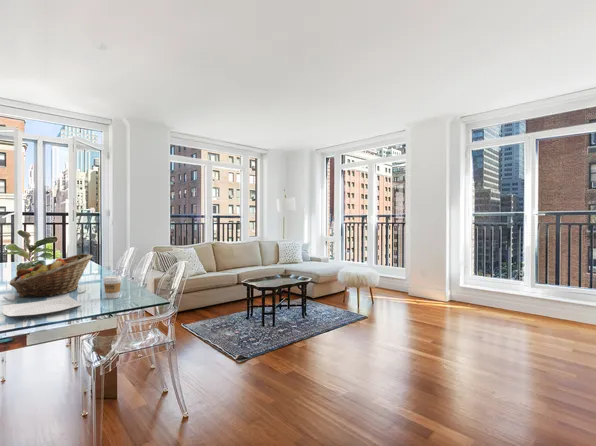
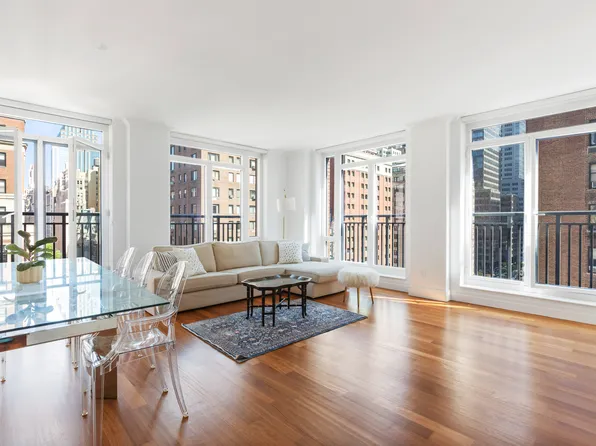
- plate (42, 308)
- fruit basket (53, 273)
- coffee cup (112, 286)
